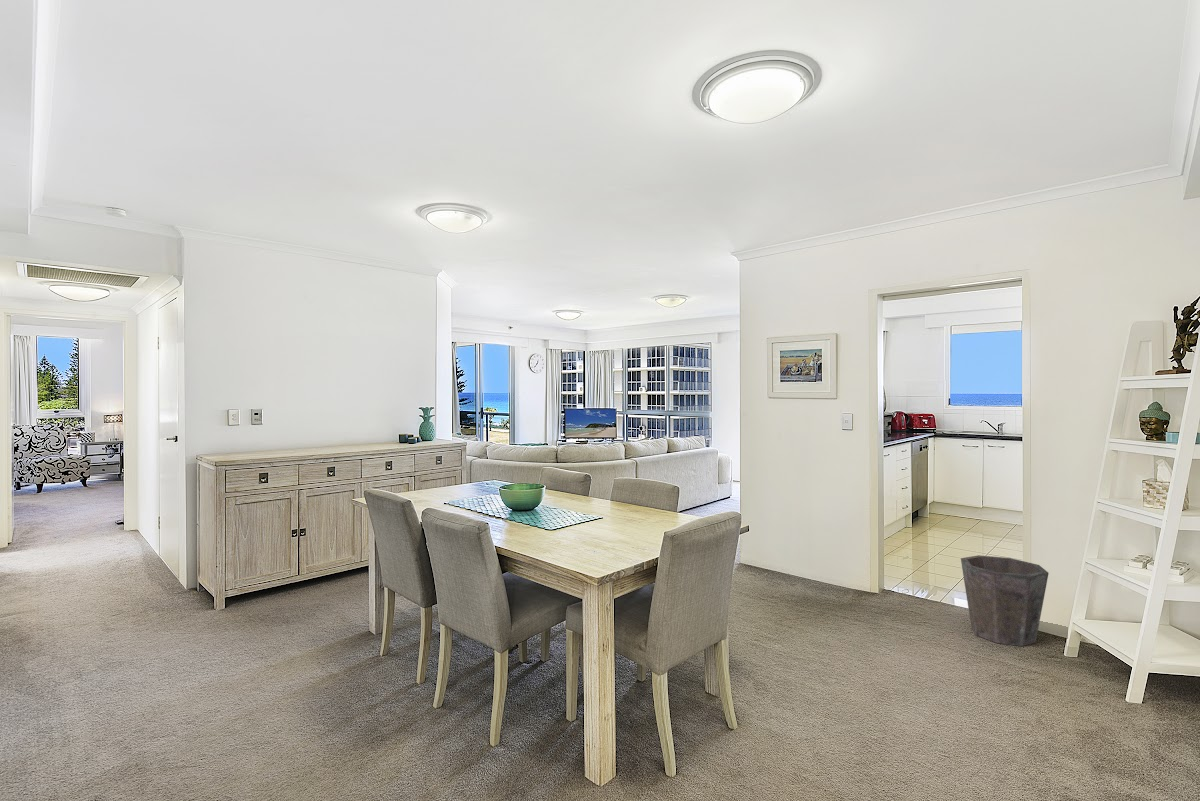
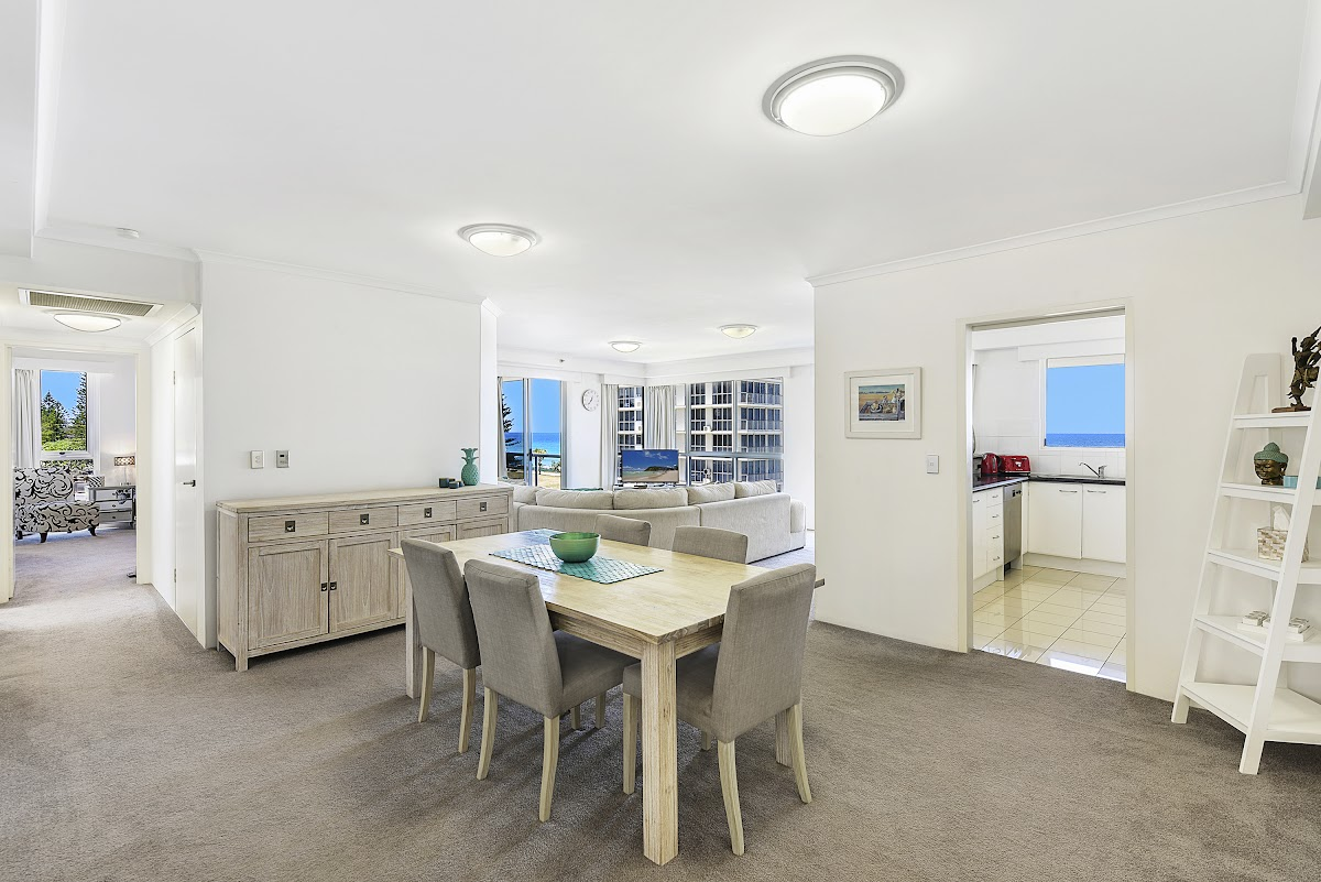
- waste bin (1002, 600)
